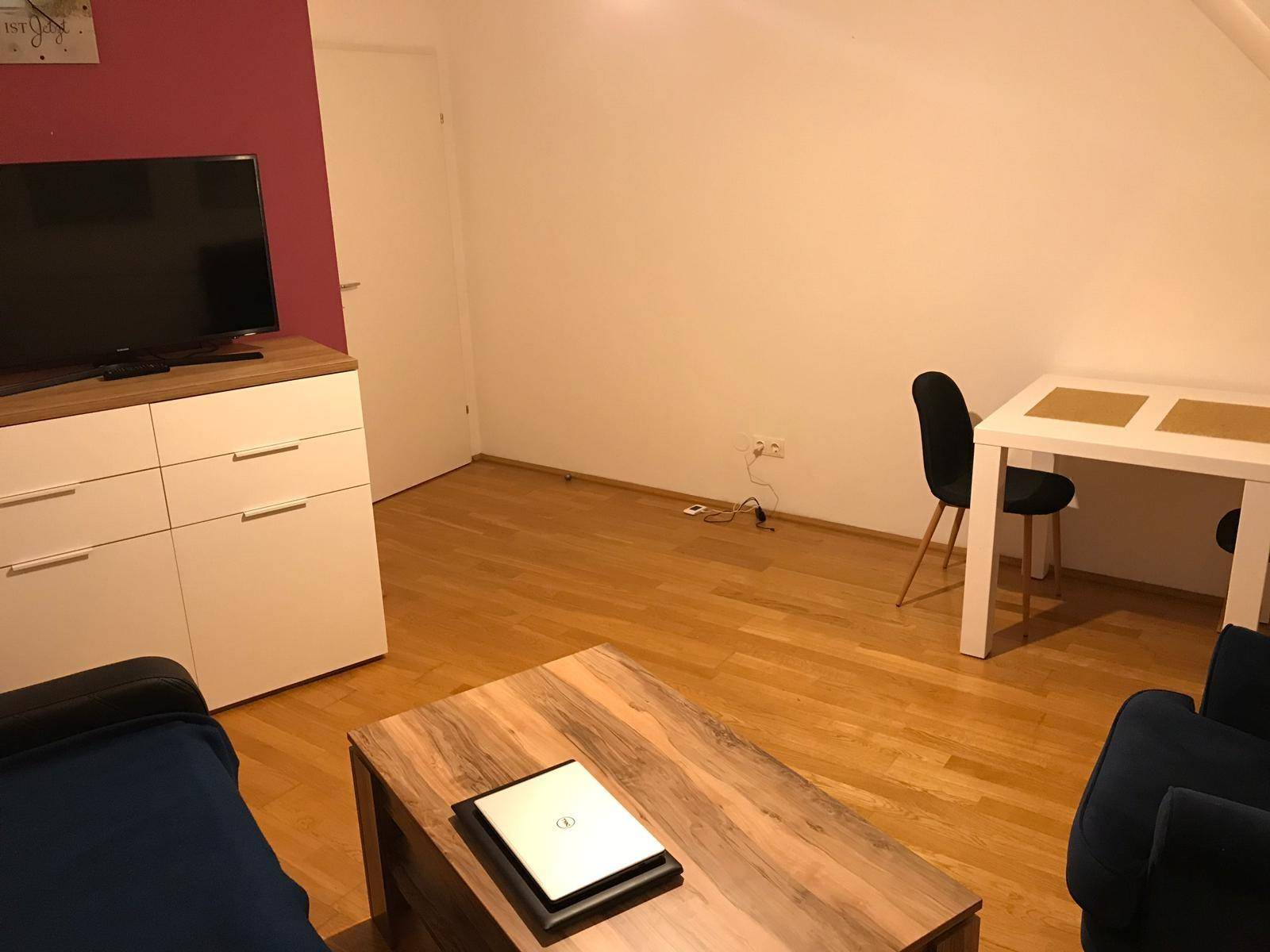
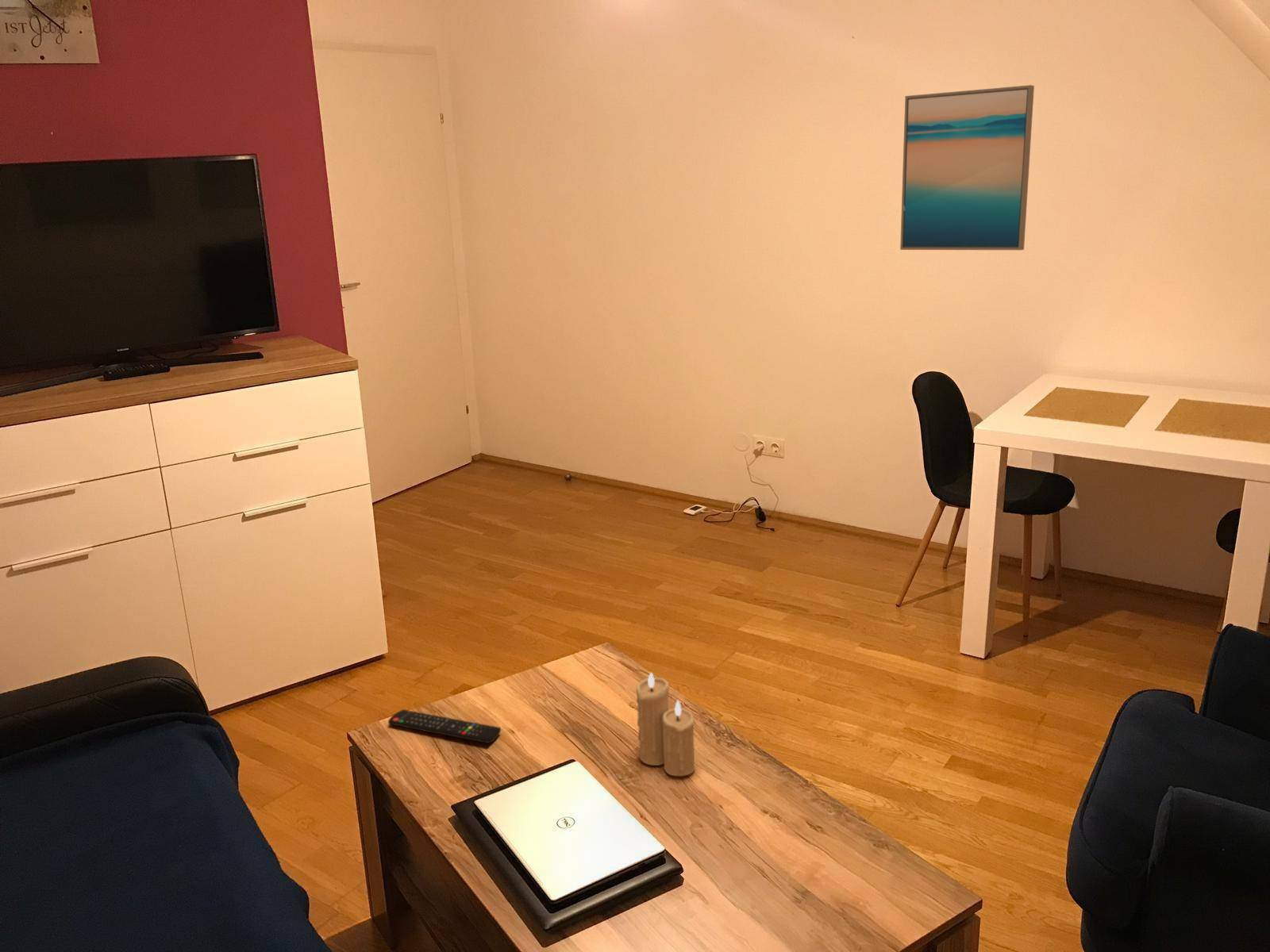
+ wall art (964, 171)
+ candle (666, 721)
+ remote control (443, 727)
